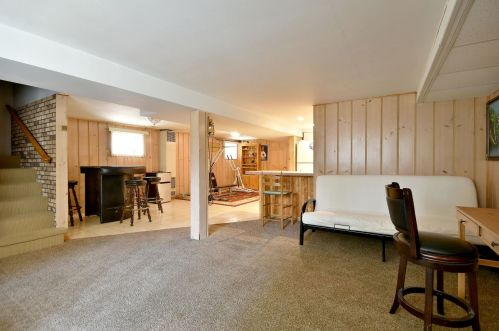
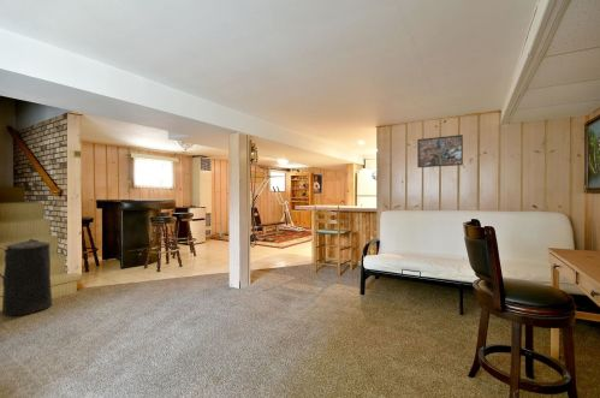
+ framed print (439, 152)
+ trash can (23, 274)
